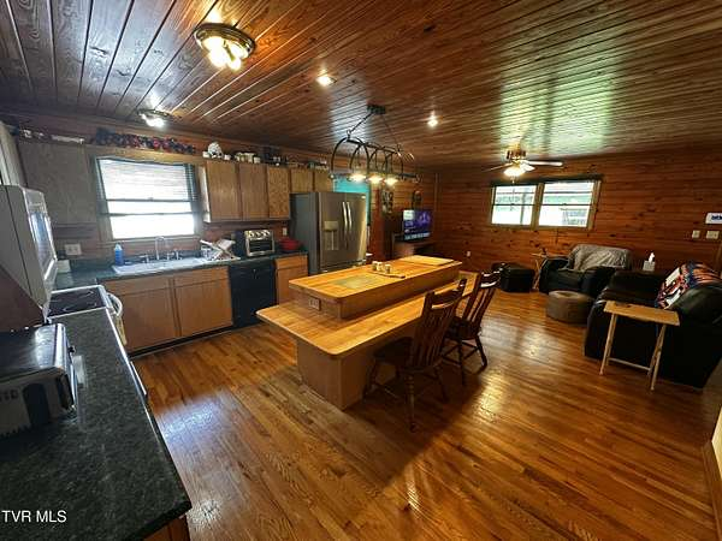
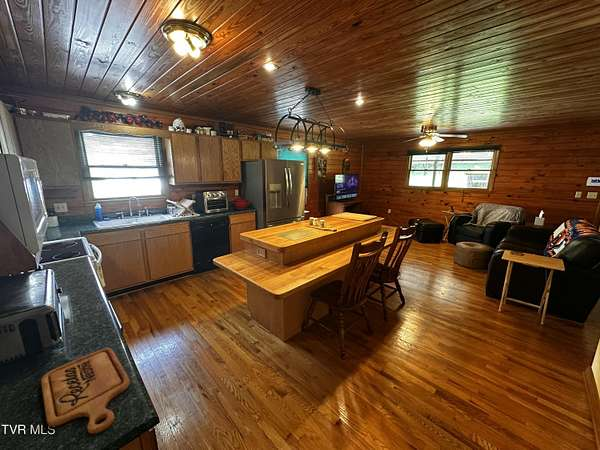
+ cutting board (88, 389)
